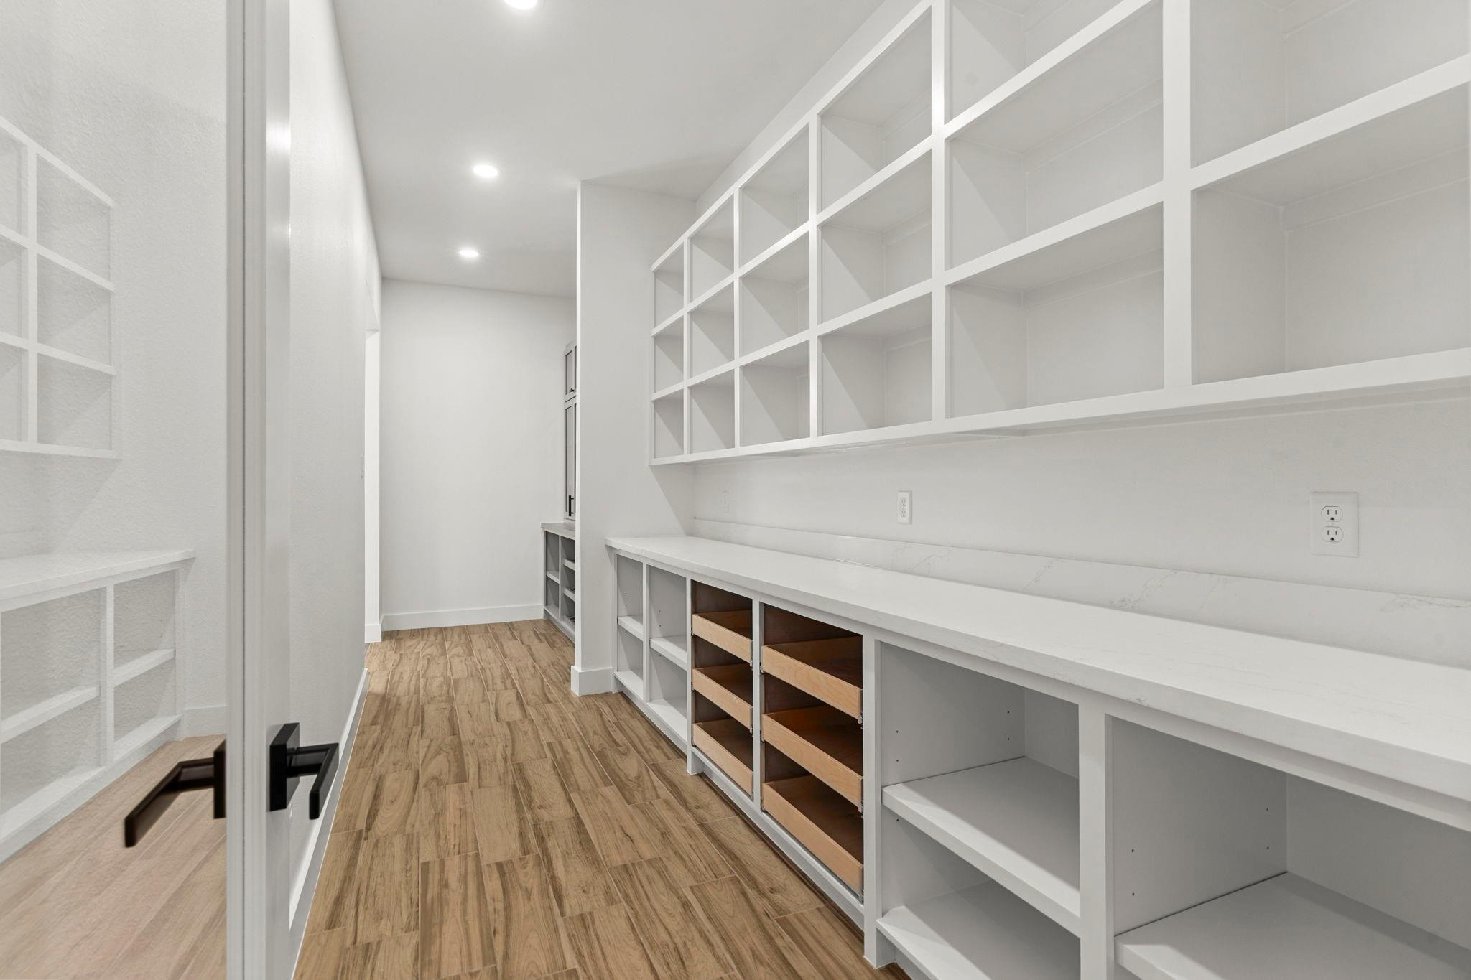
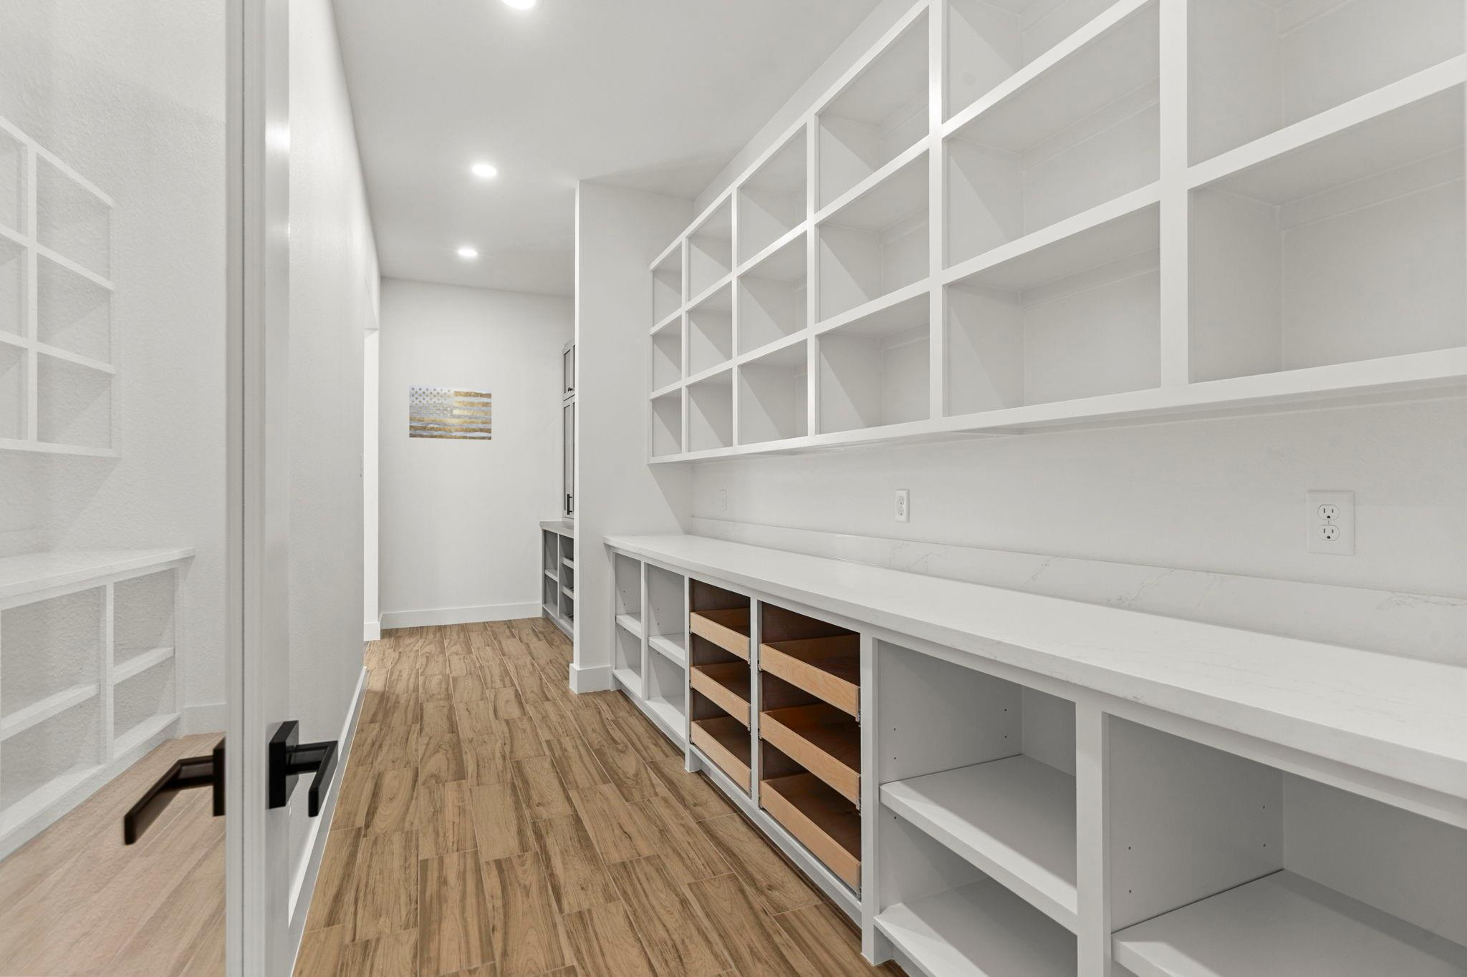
+ wall art (450, 413)
